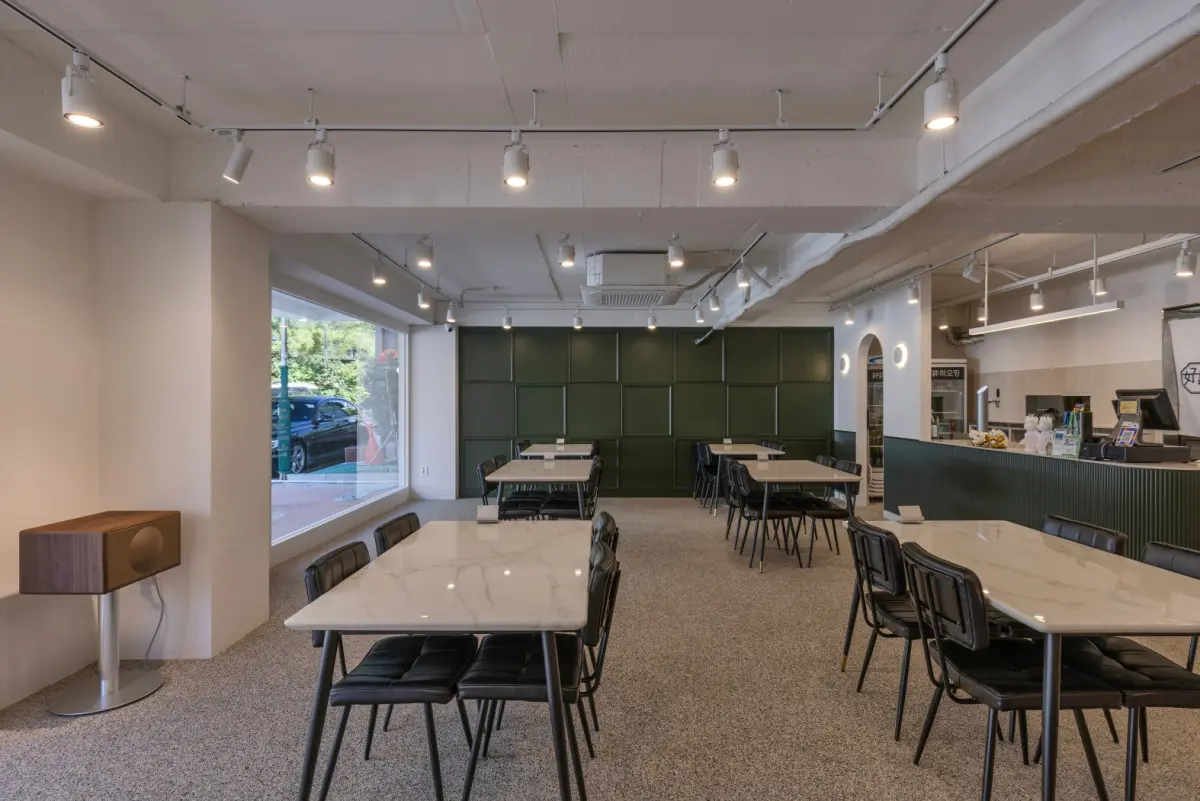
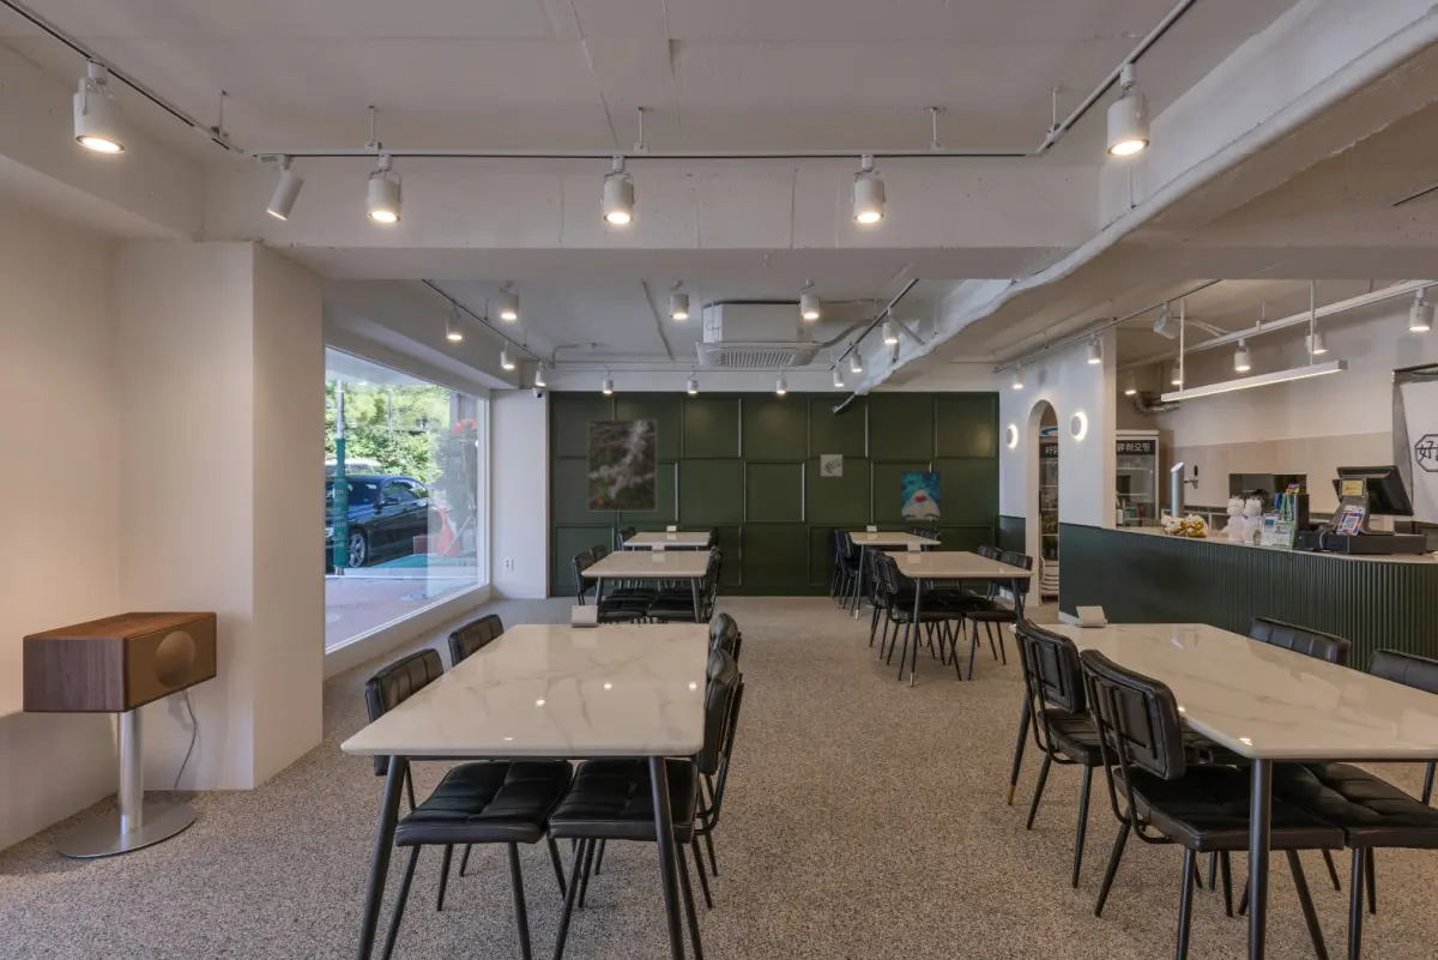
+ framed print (622, 465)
+ wall art (920, 495)
+ wall art (830, 465)
